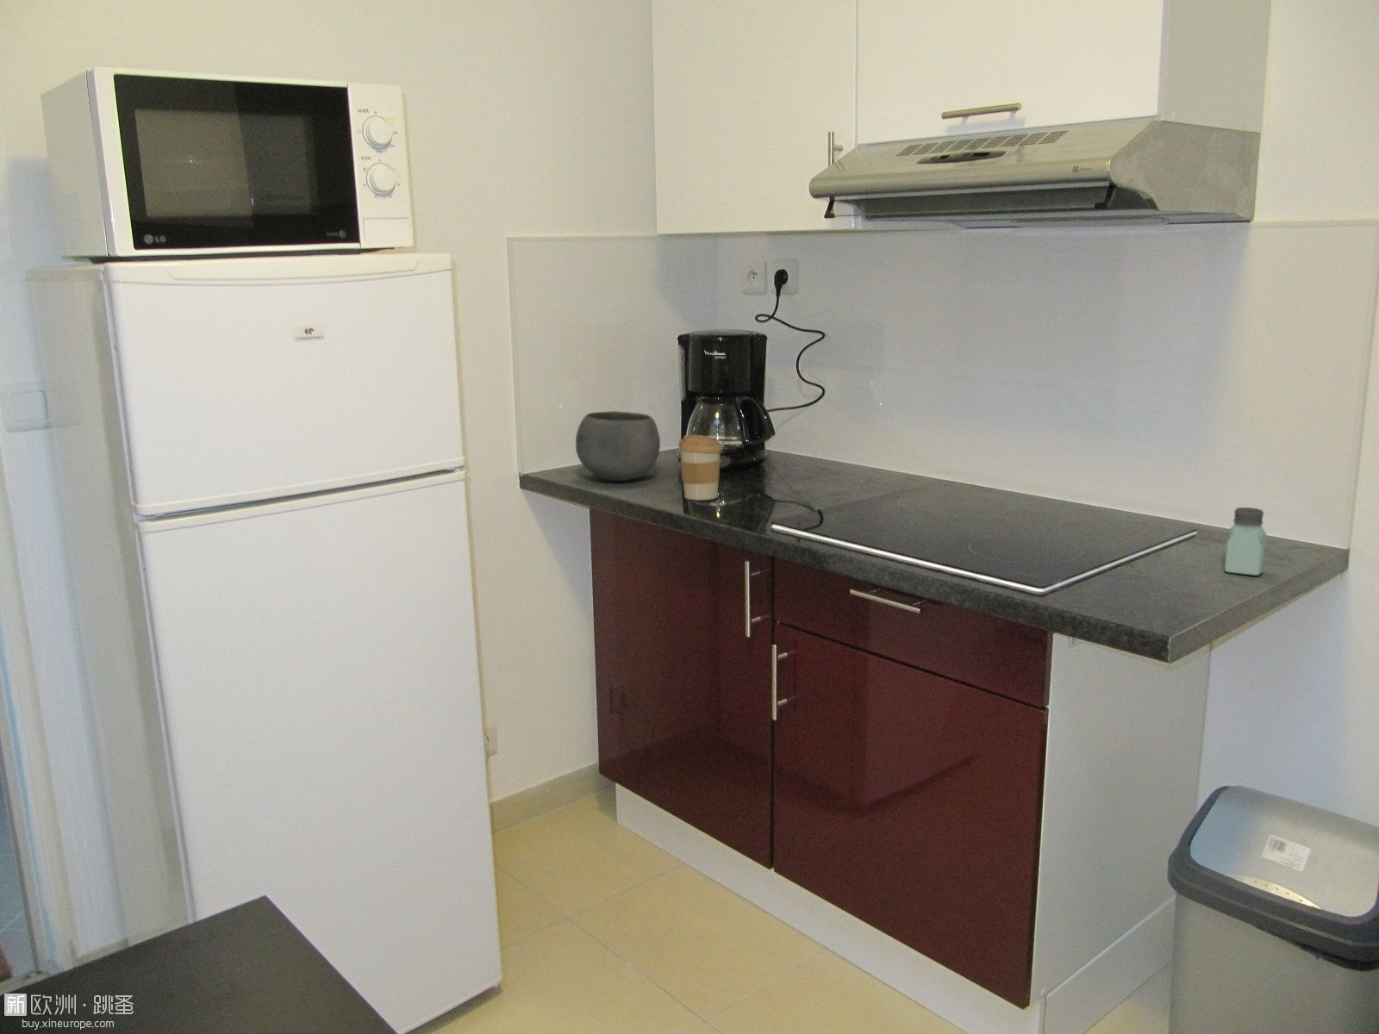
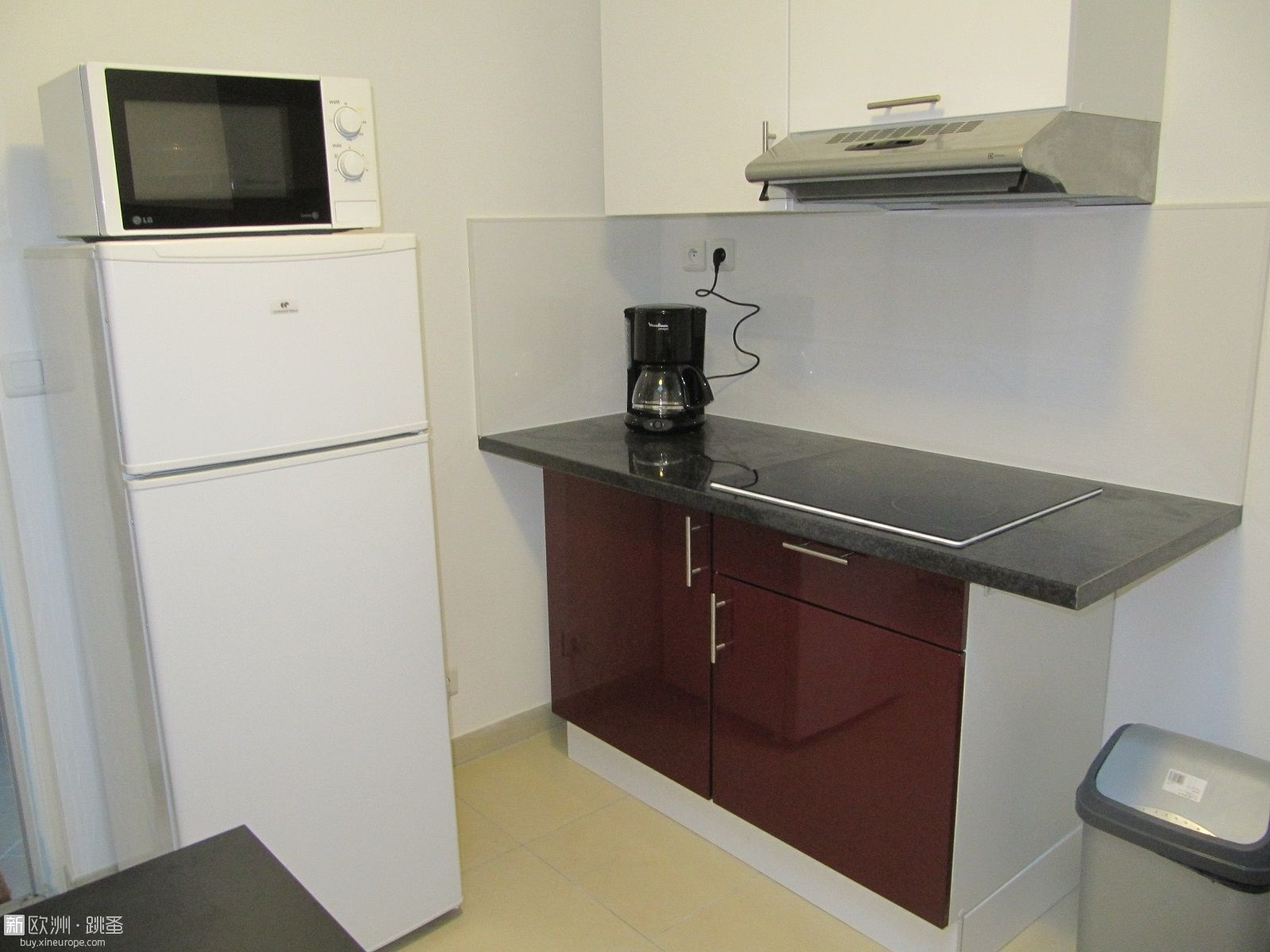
- bowl (618, 446)
- coffee cup (700, 466)
- saltshaker (1247, 540)
